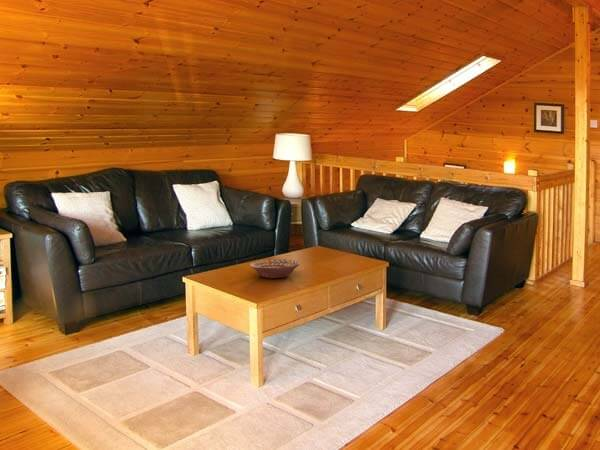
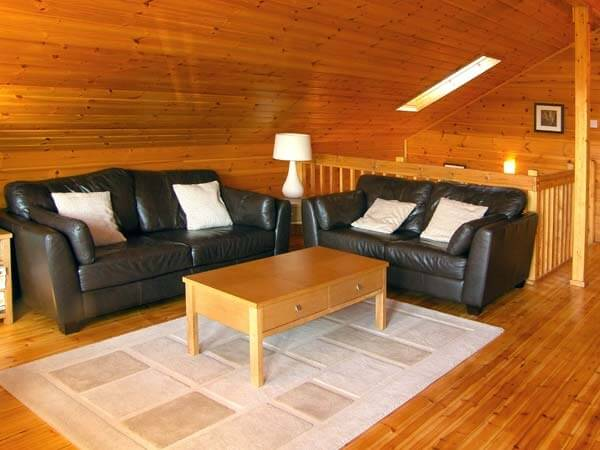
- decorative bowl (275, 269)
